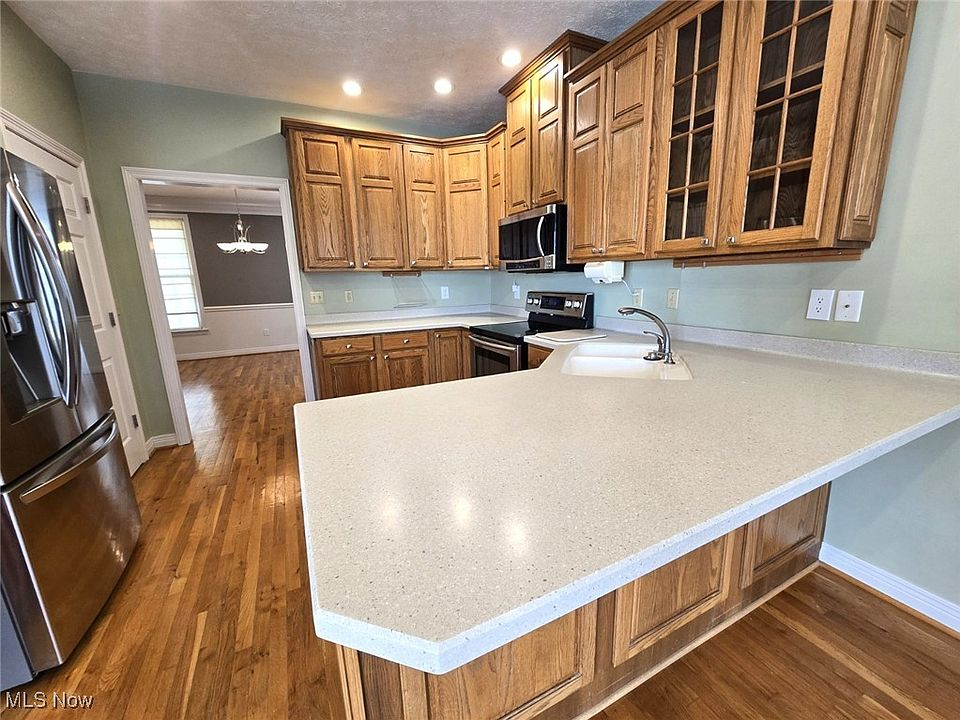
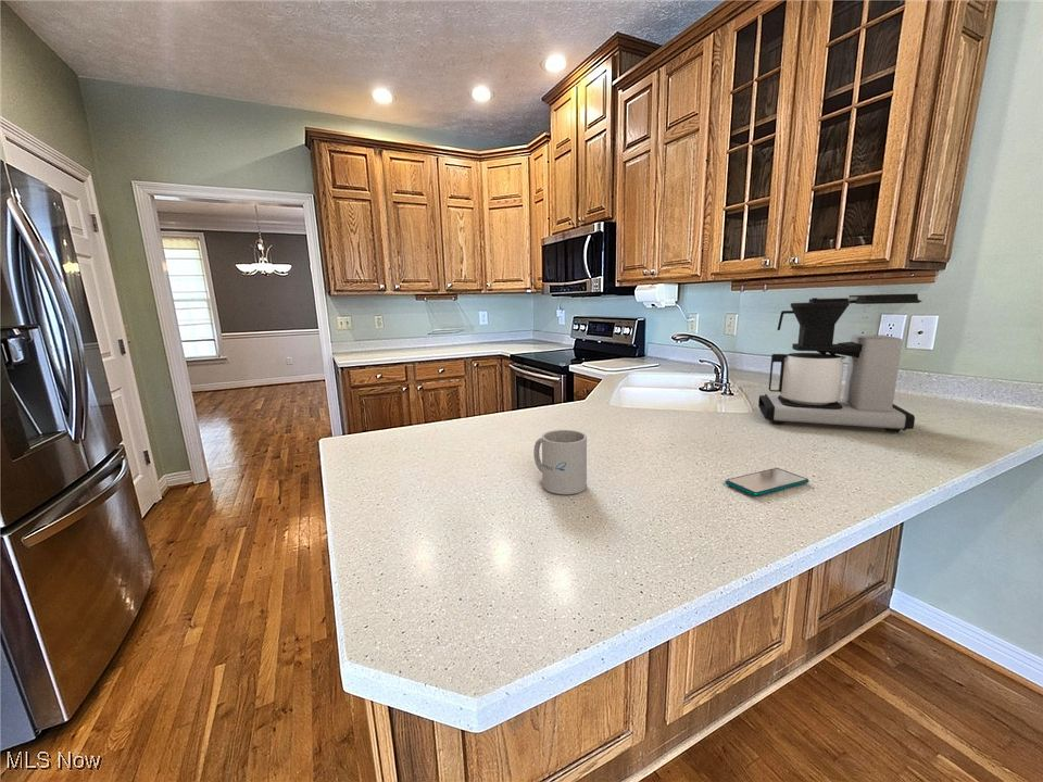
+ mug (558, 457)
+ smartphone (766, 481)
+ coffee maker (833, 360)
